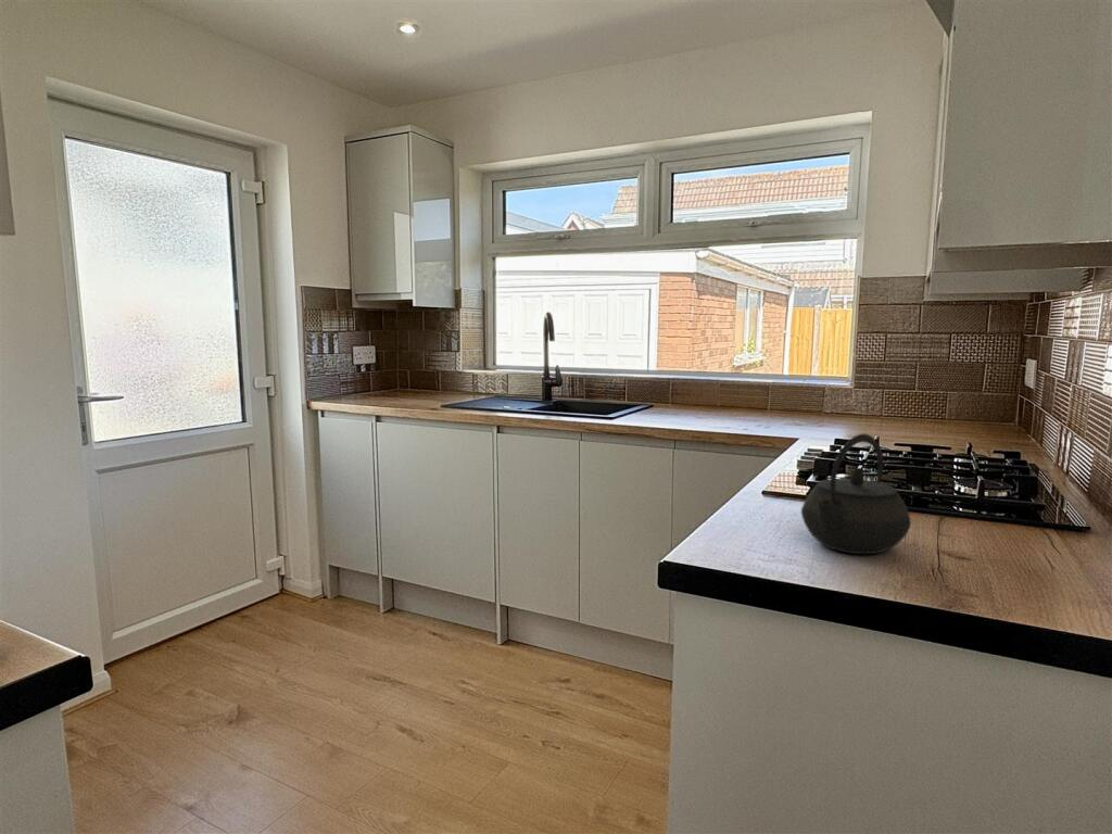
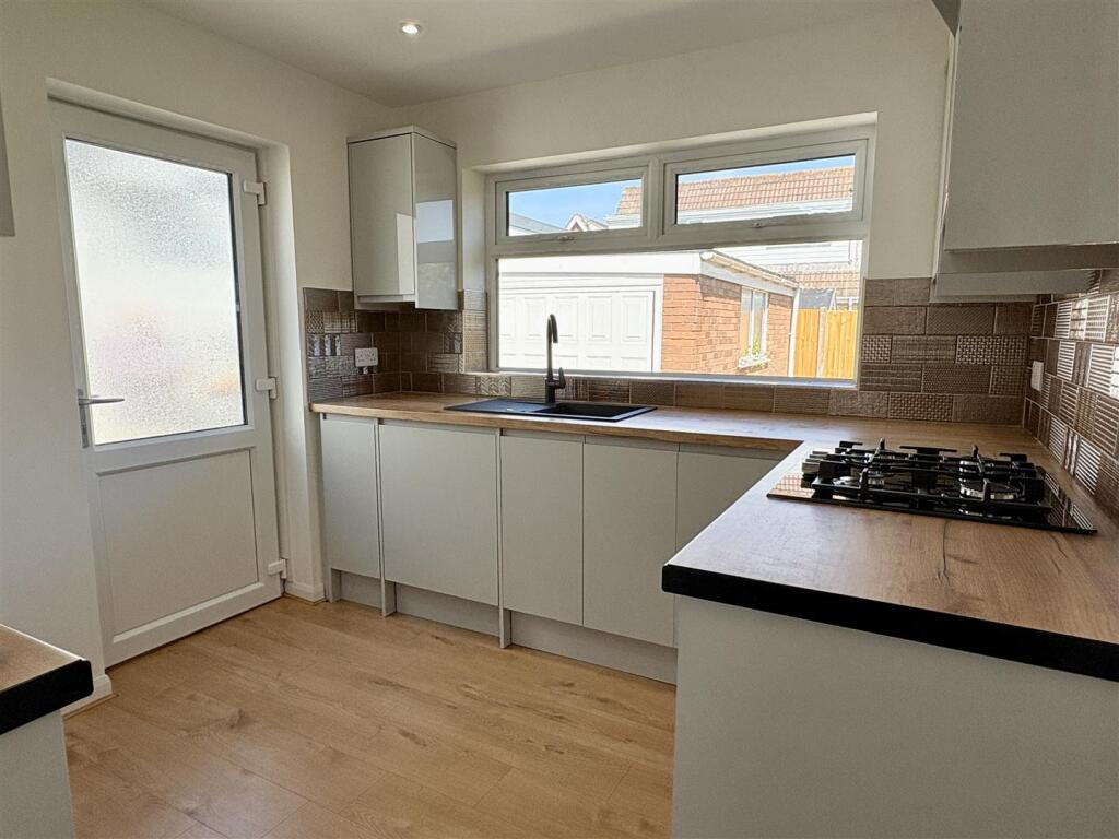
- kettle (852, 491)
